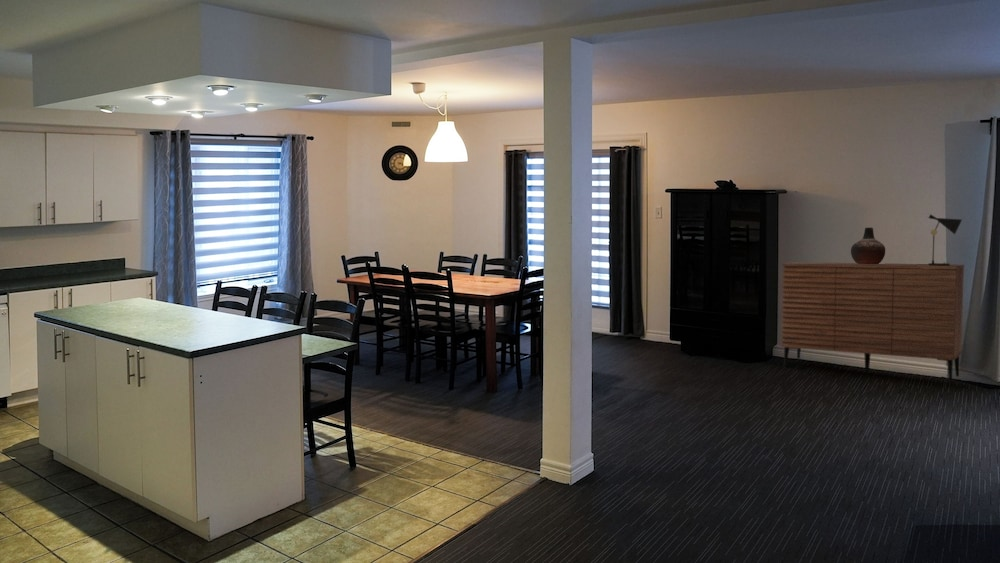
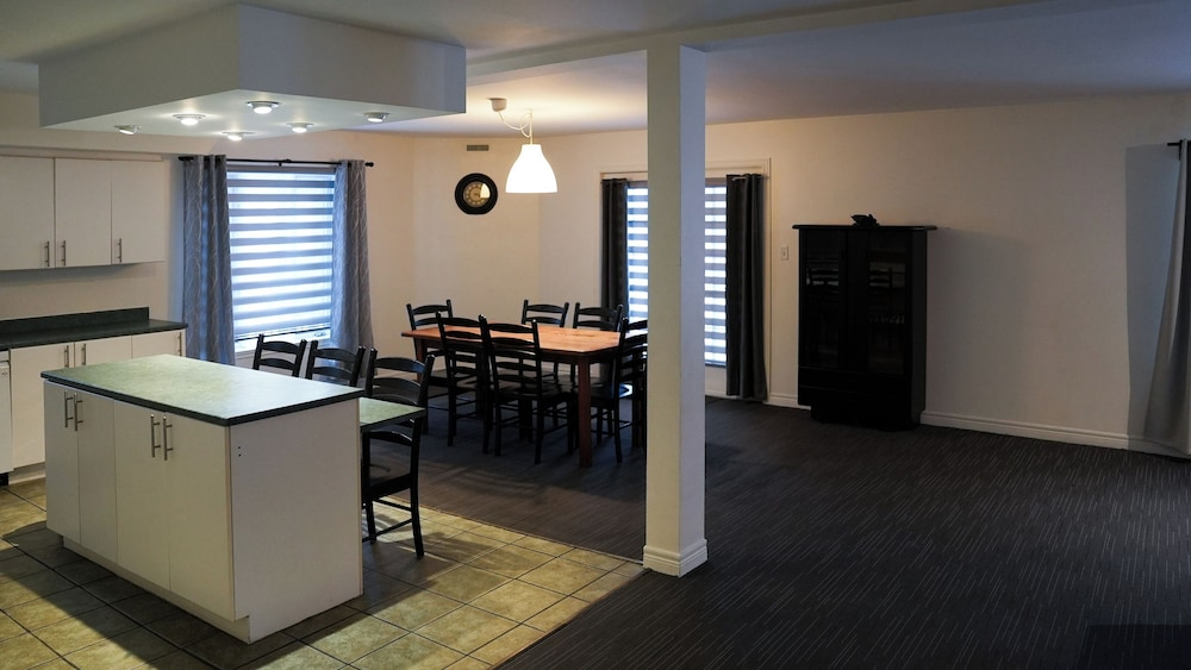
- sideboard (869, 318)
- vase (868, 245)
- table lamp (933, 239)
